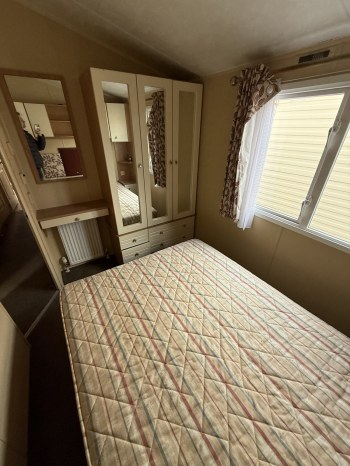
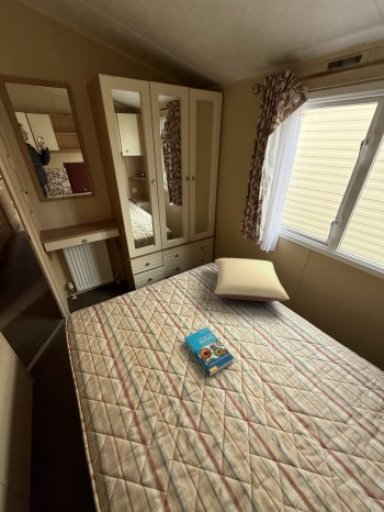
+ book (207, 349)
+ pillow (246, 277)
